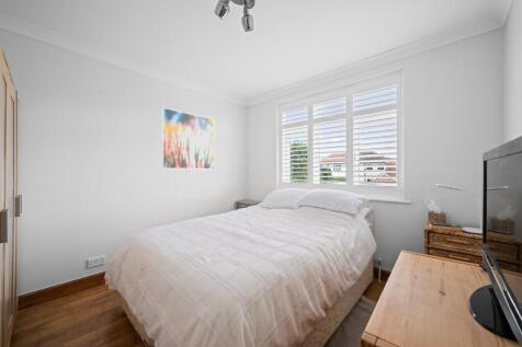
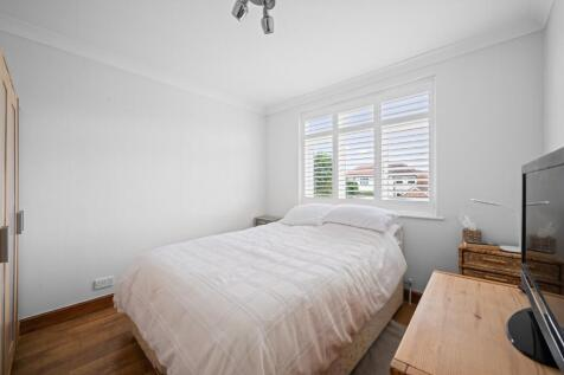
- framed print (190, 141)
